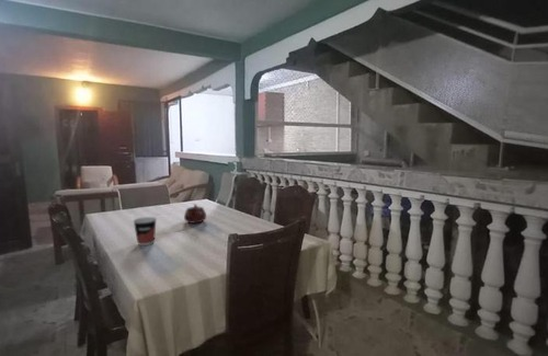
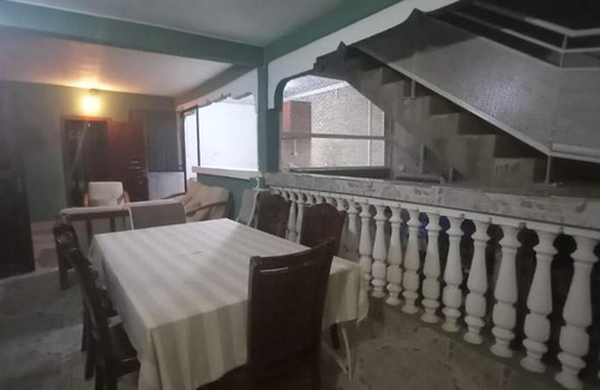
- cup (145, 231)
- teapot (195, 213)
